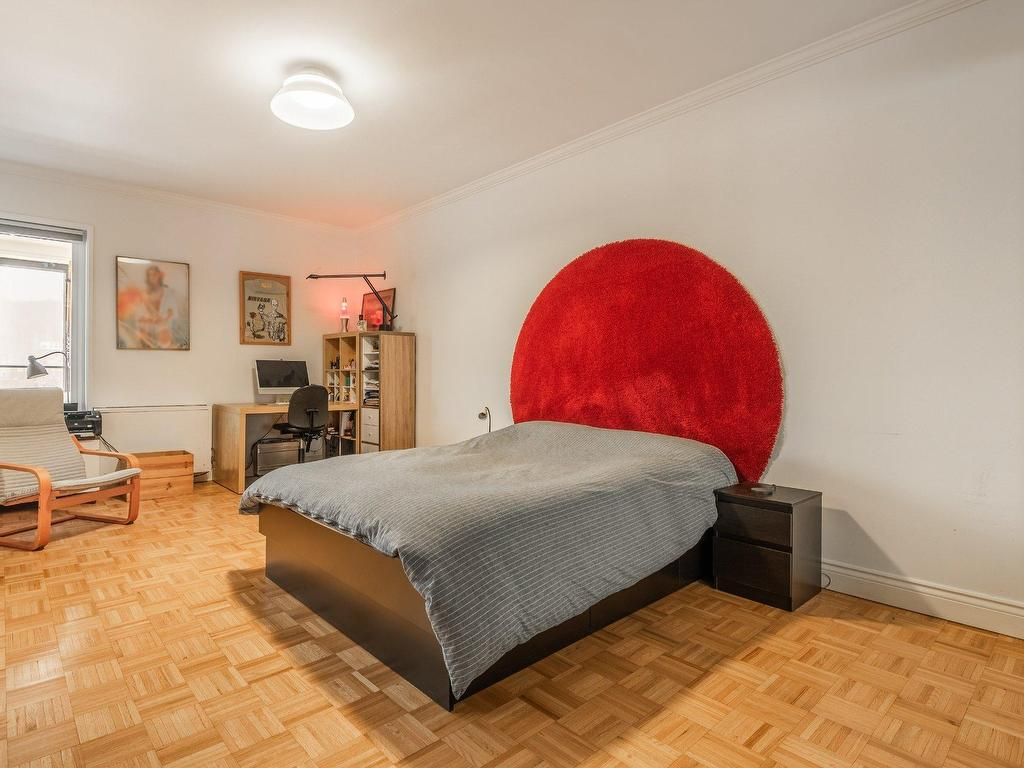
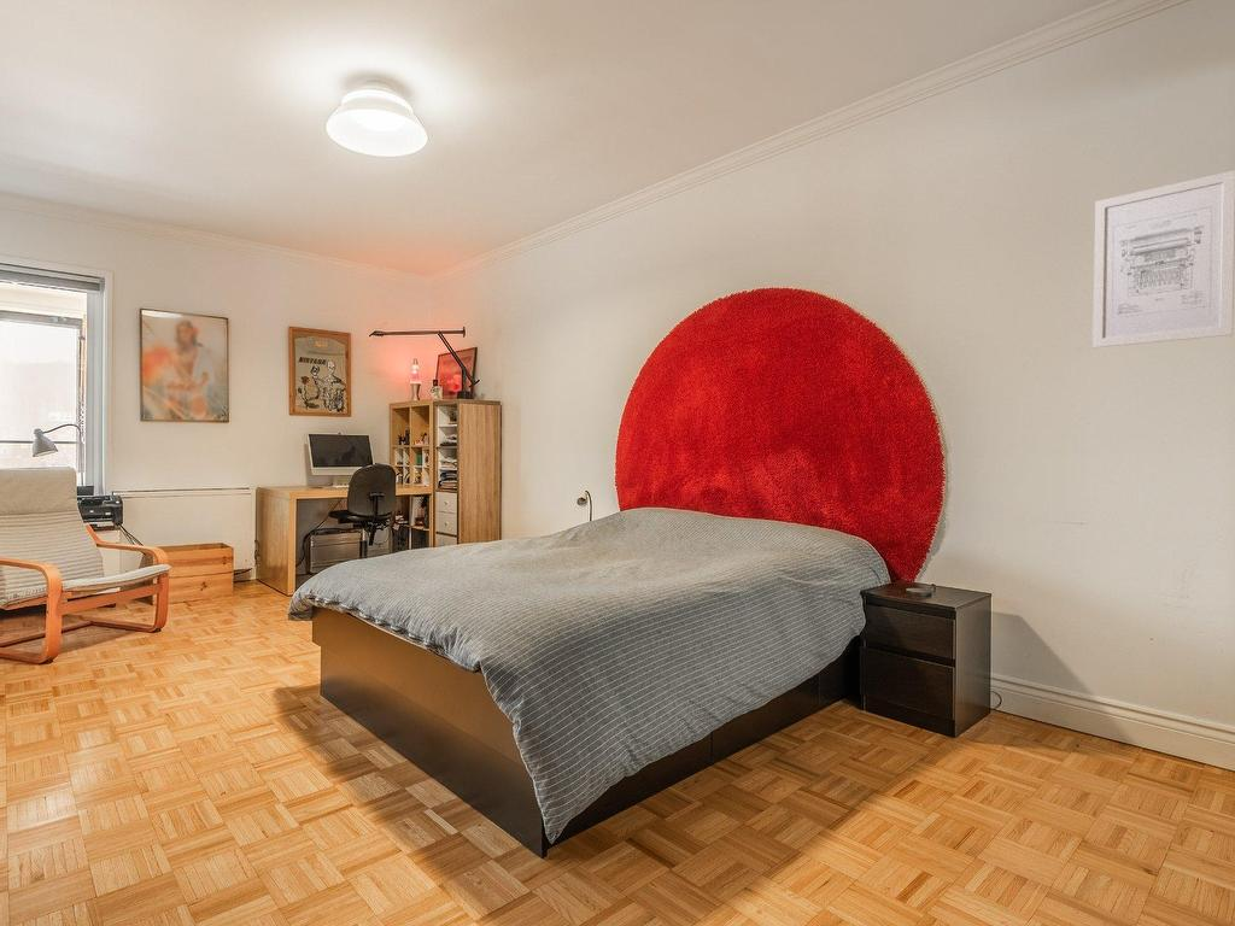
+ wall art (1159, 264)
